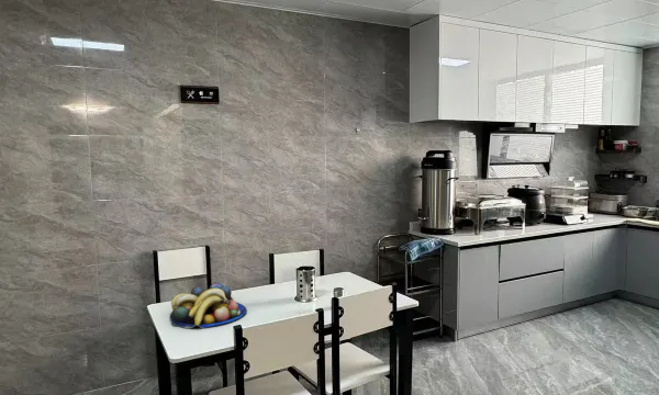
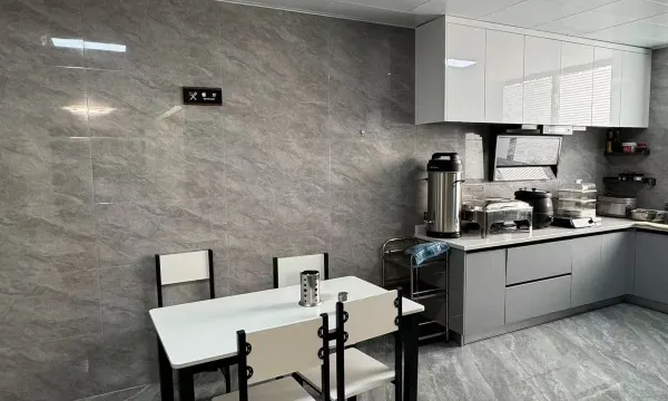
- fruit bowl (209, 301)
